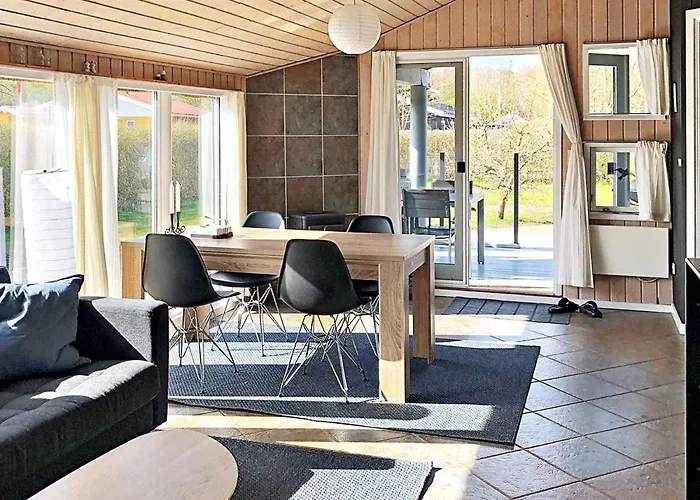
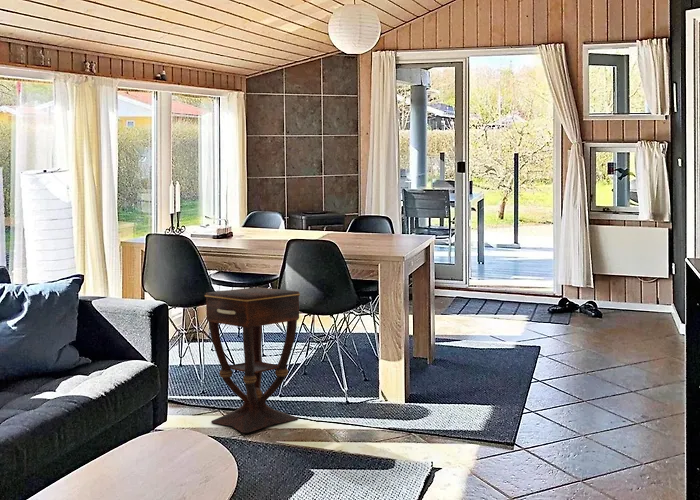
+ side table (253, 356)
